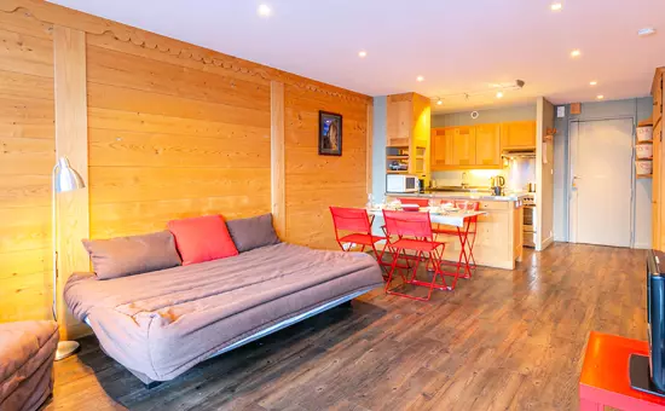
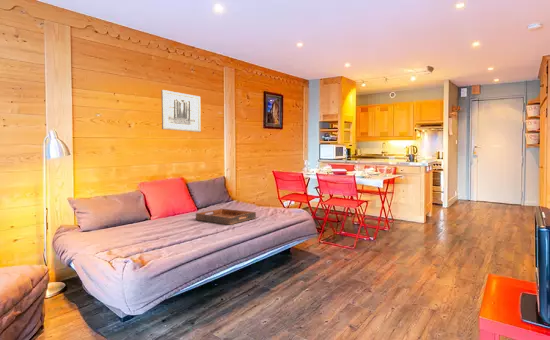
+ wall art (182, 112)
+ serving tray (225, 215)
